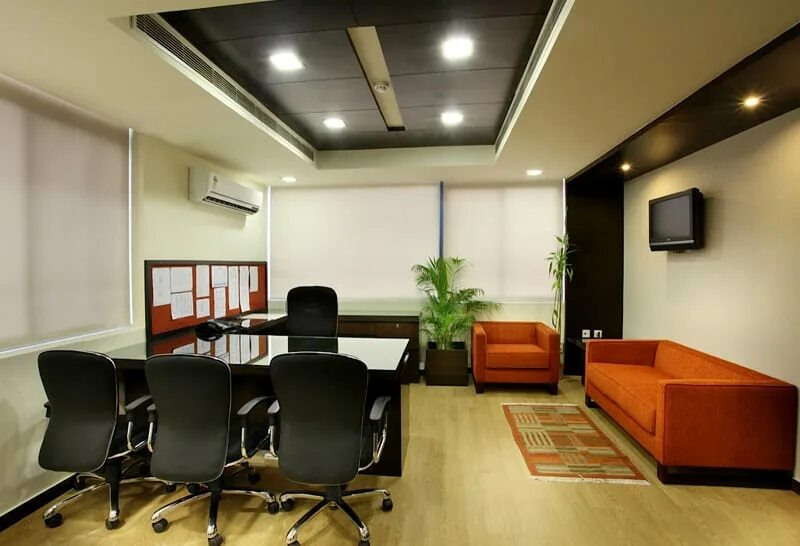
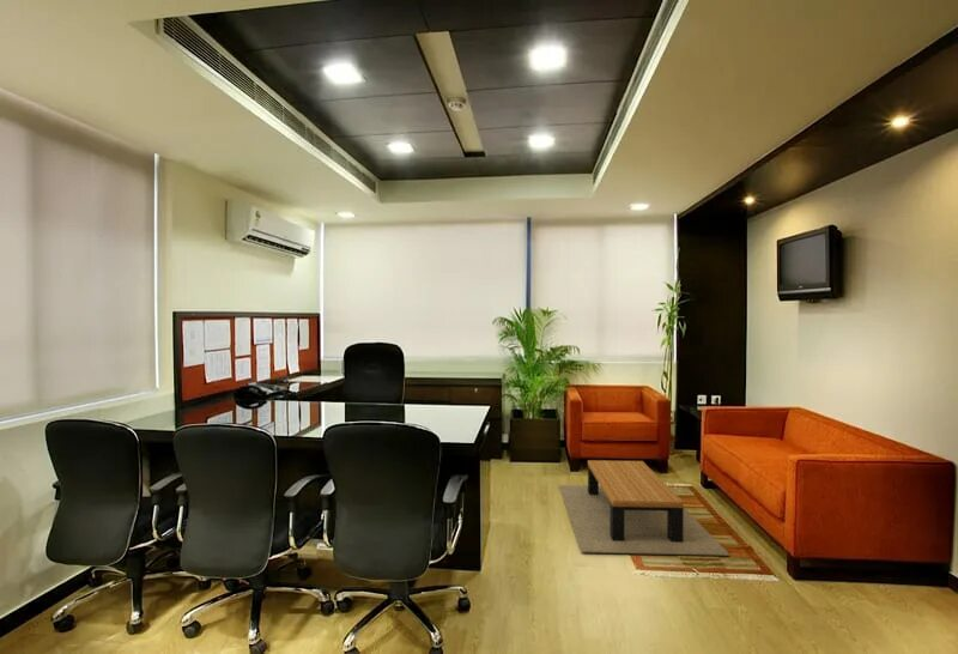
+ coffee table (629, 496)
